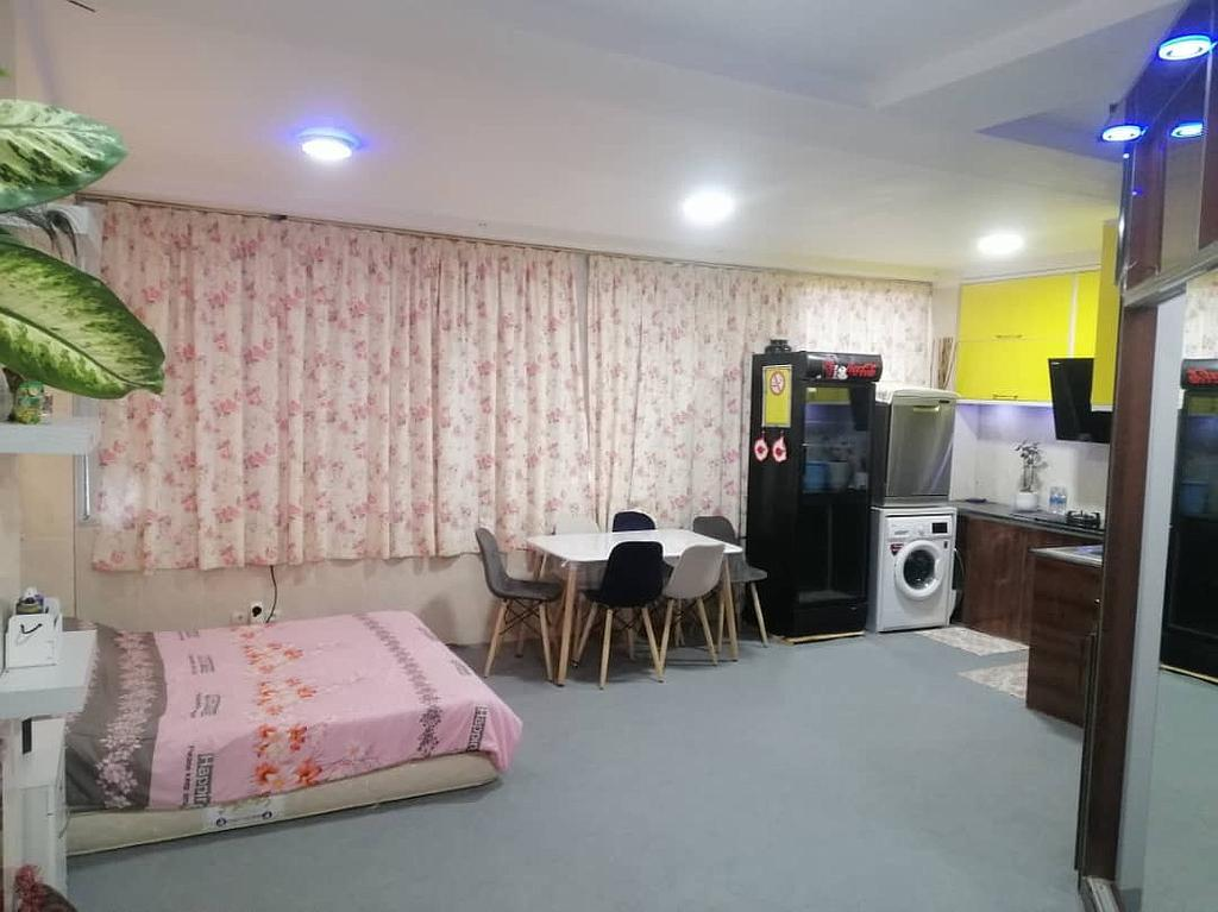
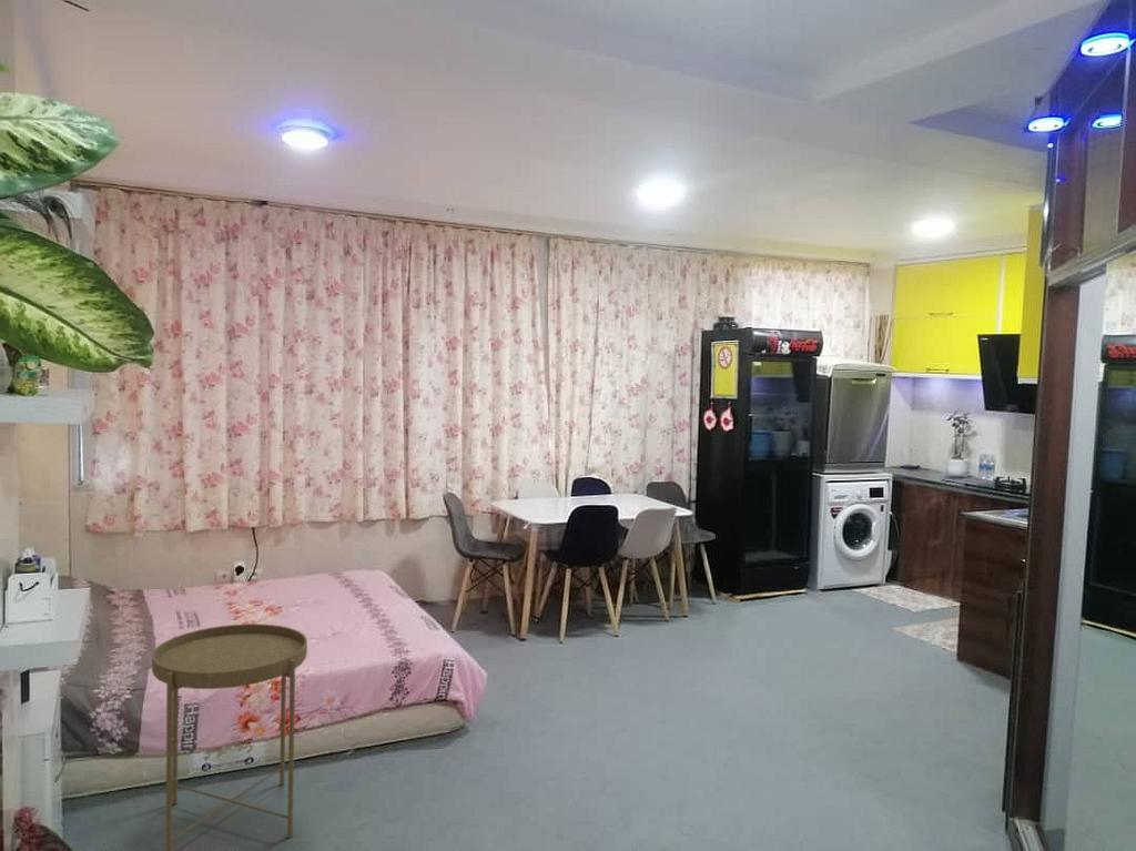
+ side table (231, 687)
